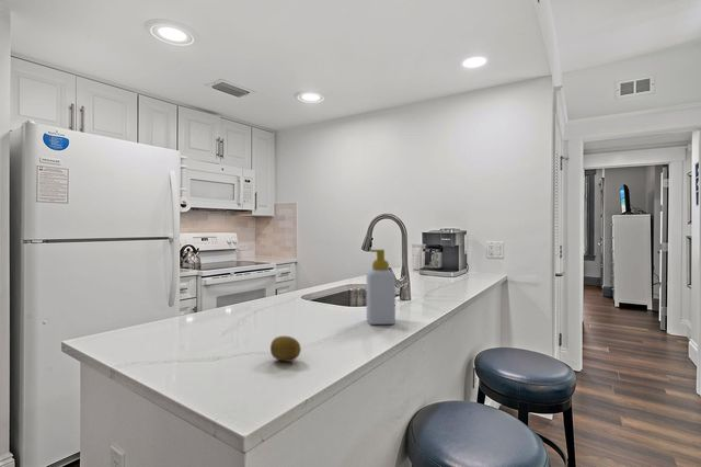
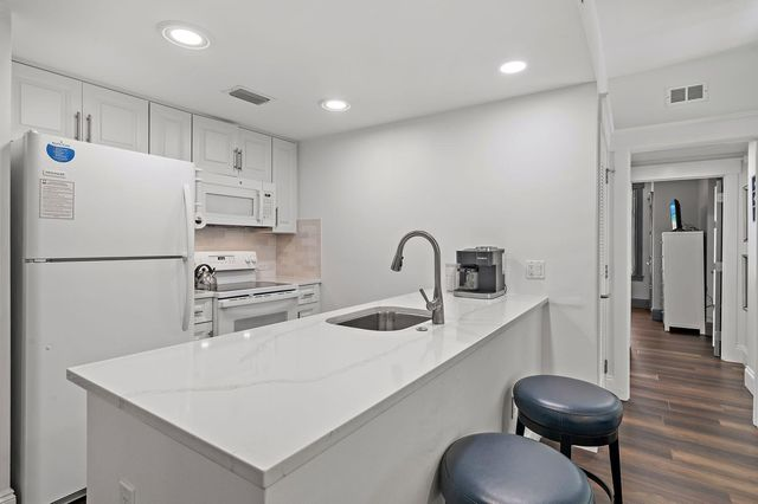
- soap bottle (380, 285)
- fruit (285, 348)
